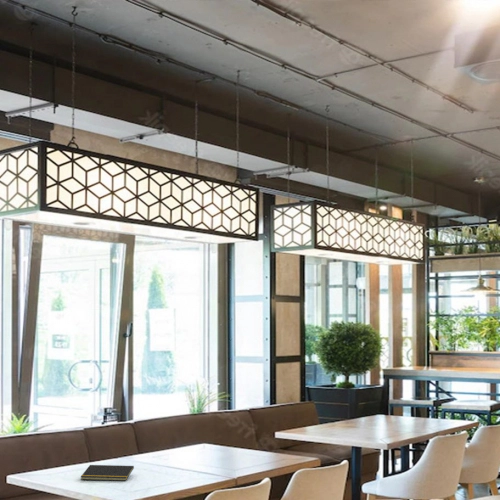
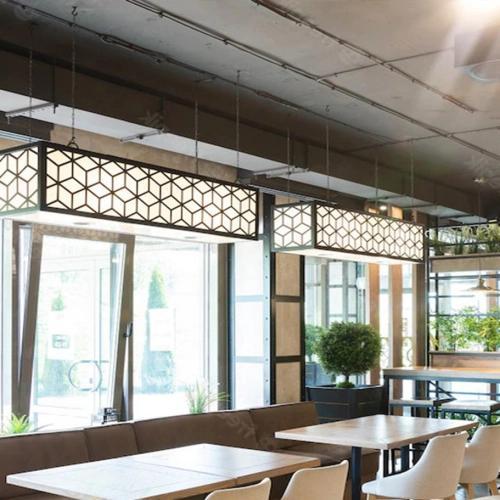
- notepad (107, 472)
